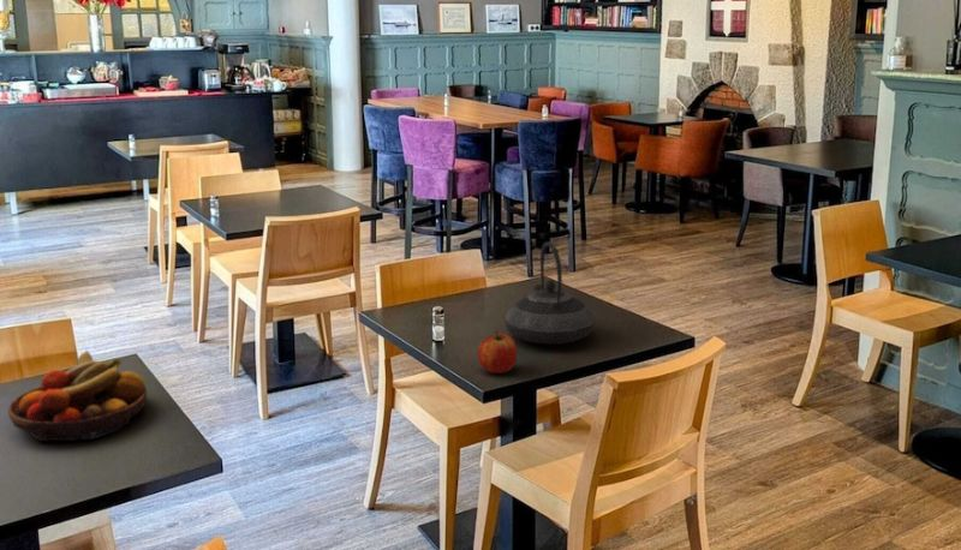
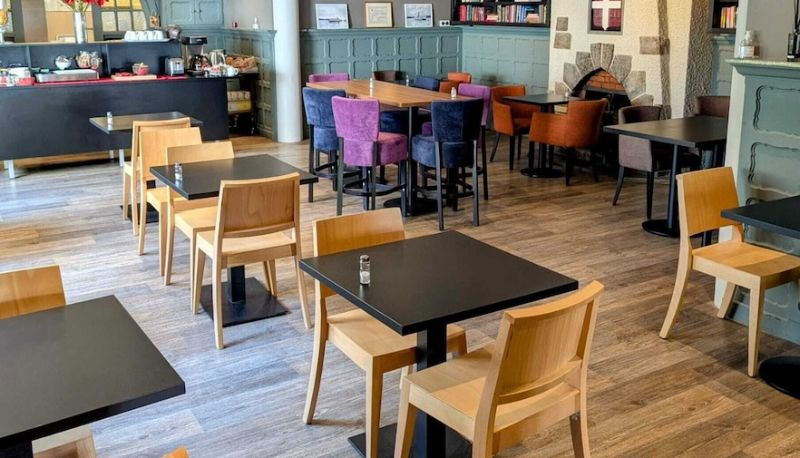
- teapot (548, 289)
- apple (497, 351)
- fruit bowl (78, 391)
